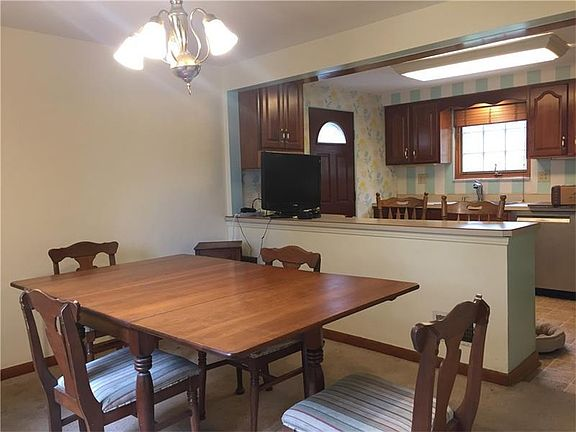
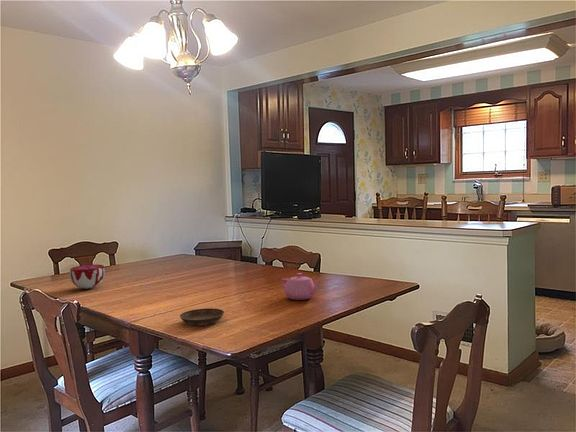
+ saucer (202, 317)
+ decorative bowl (87, 277)
+ teapot (301, 285)
